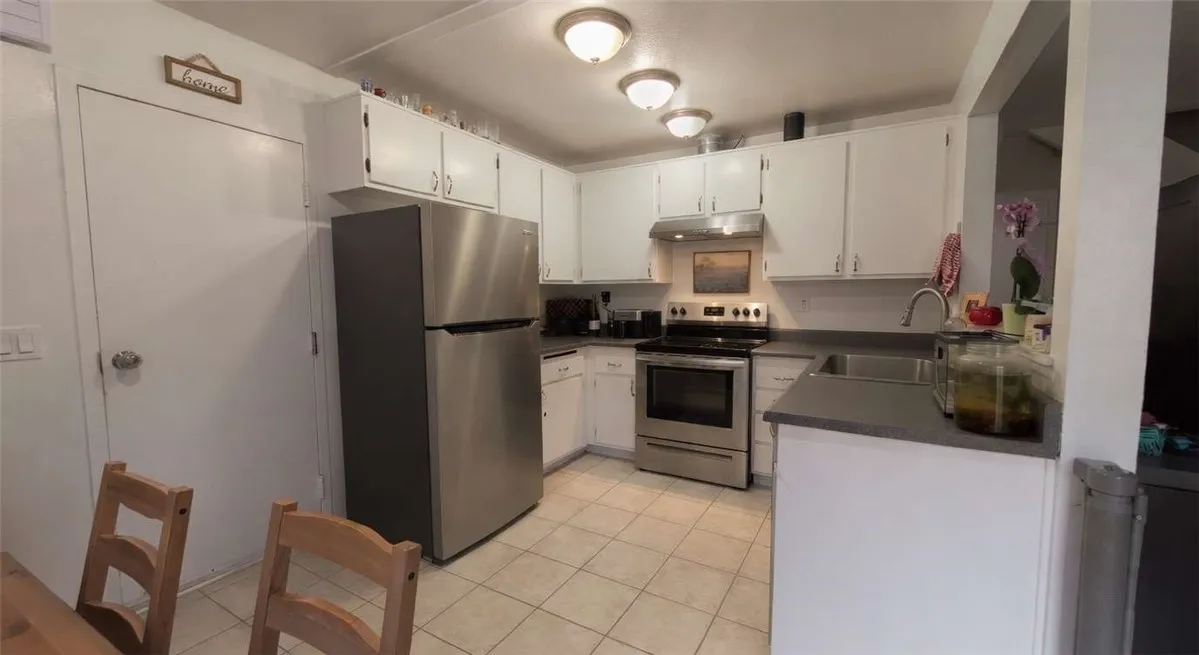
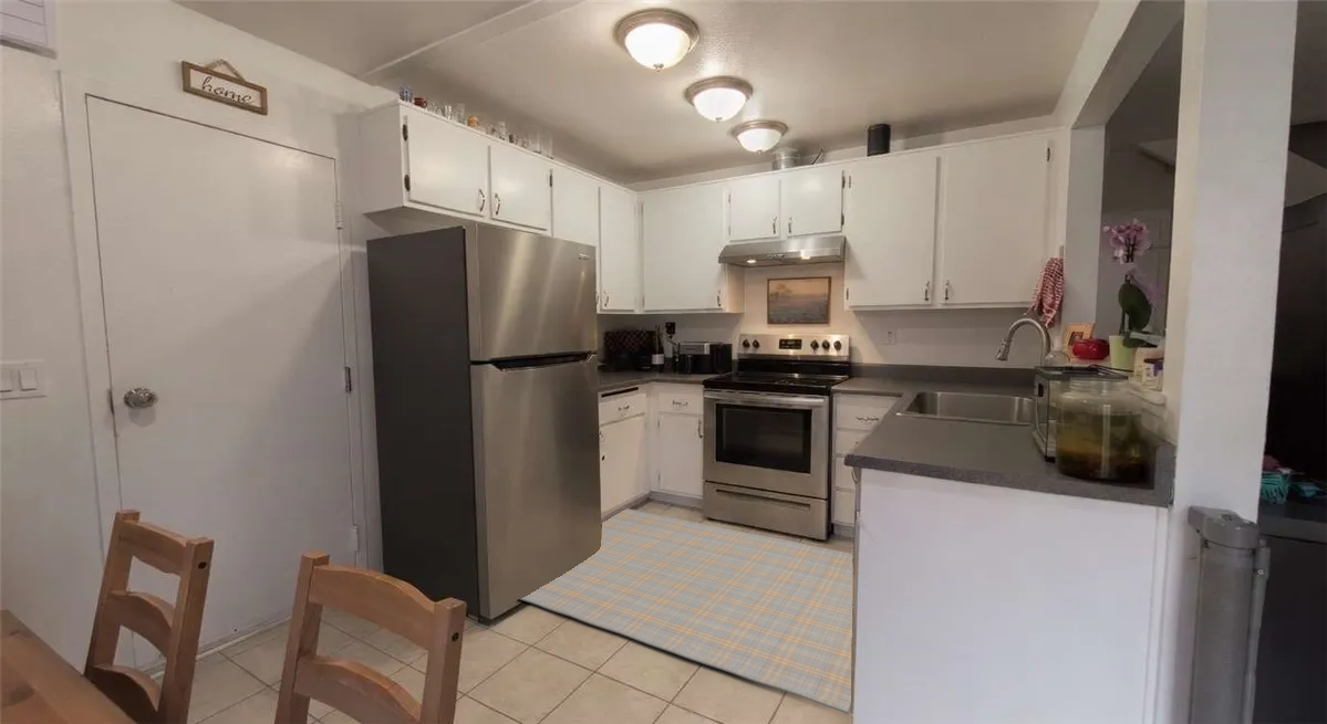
+ rug (683, 569)
